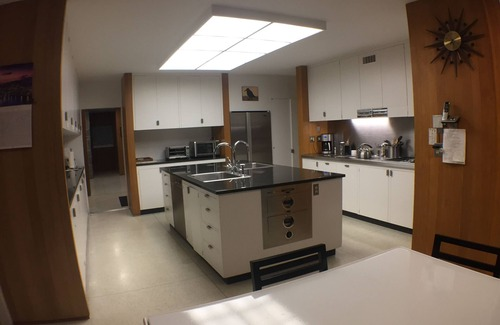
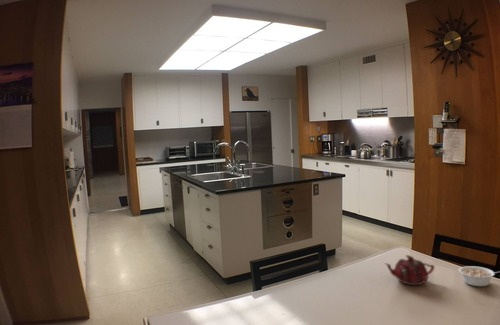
+ legume (477, 275)
+ teapot (409, 268)
